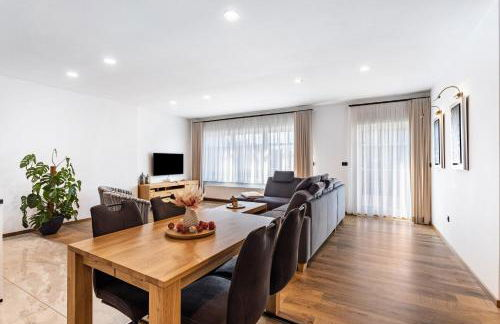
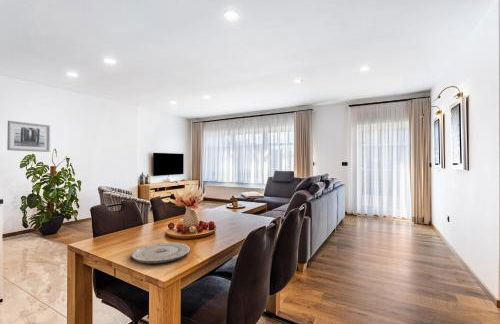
+ wall art (30, 137)
+ plate (161, 252)
